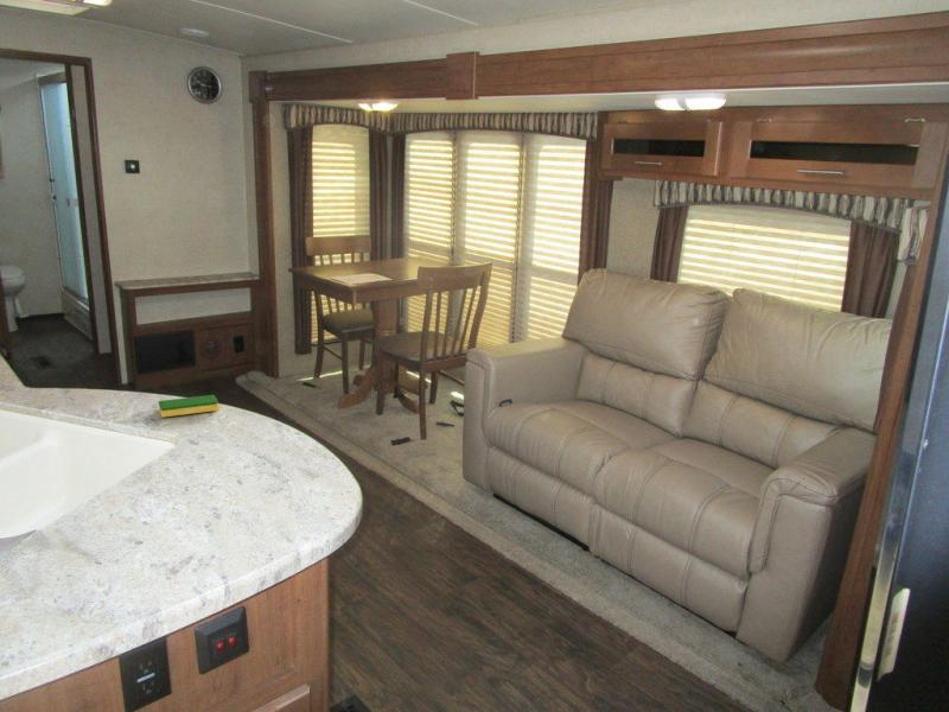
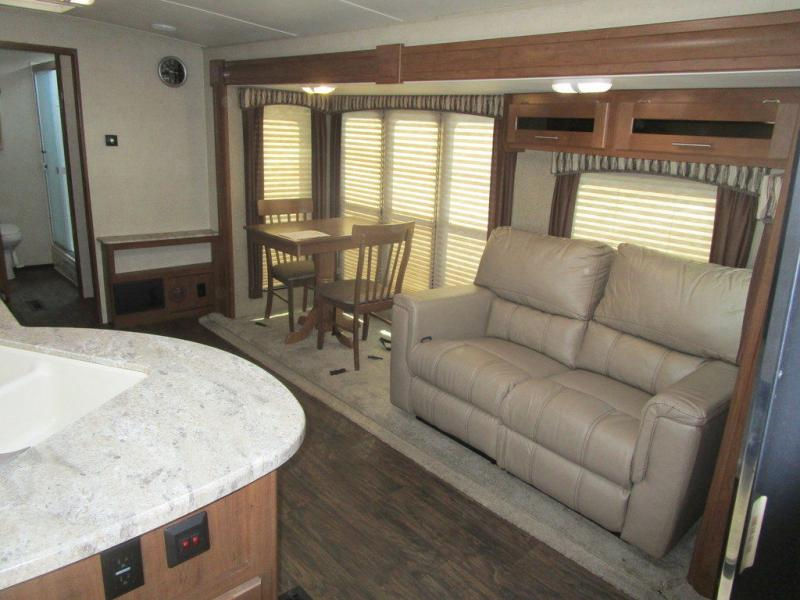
- dish sponge (189, 405)
